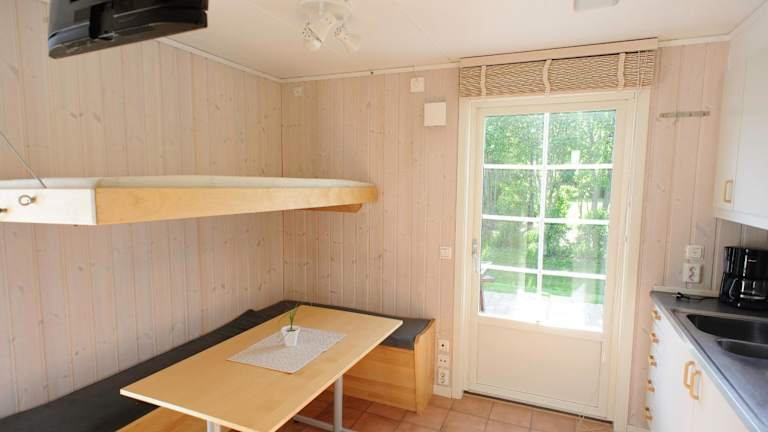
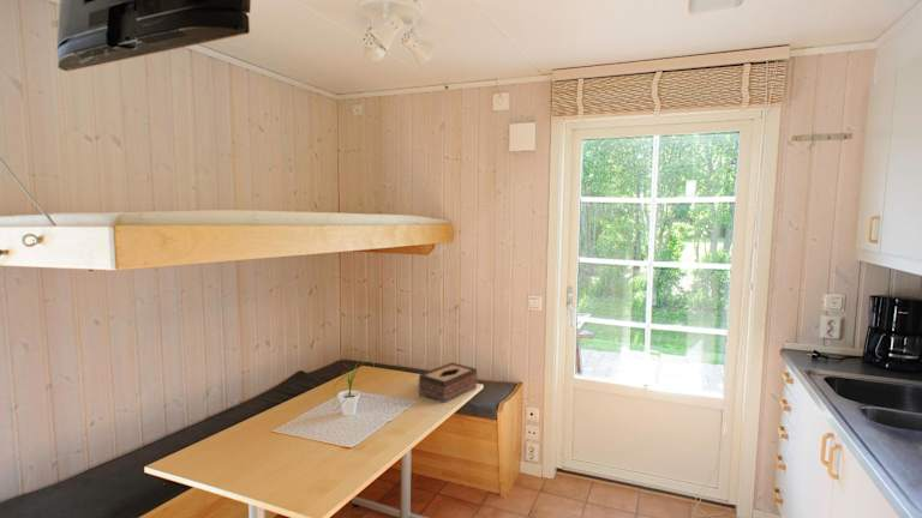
+ tissue box (448, 381)
